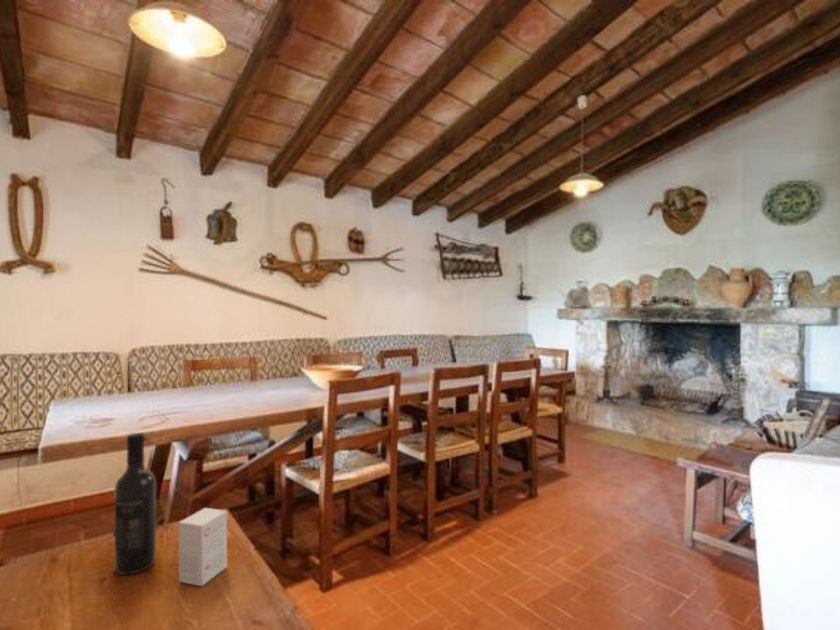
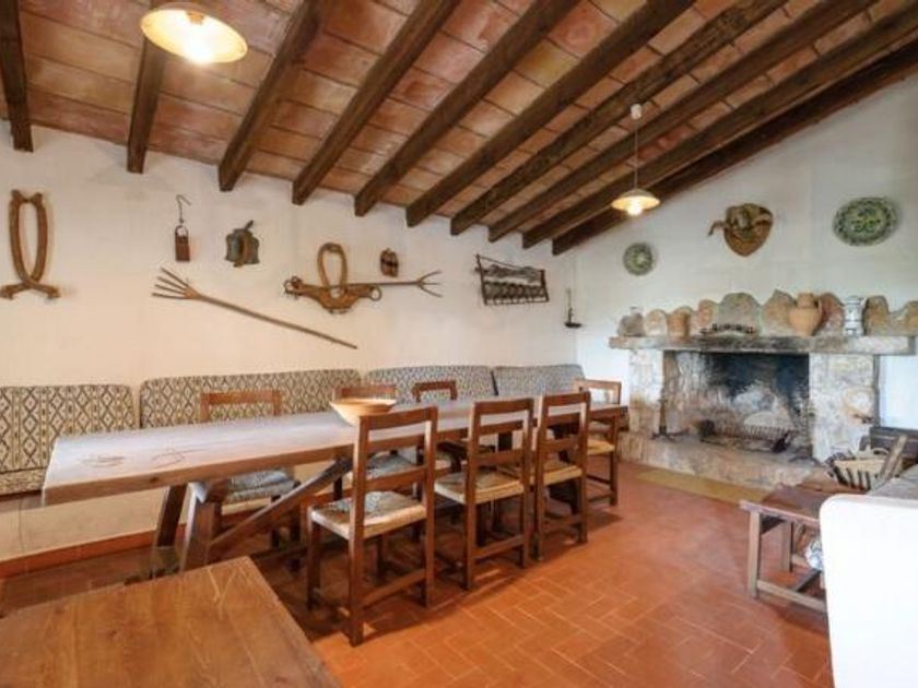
- small box (203, 545)
- wine bottle (135, 500)
